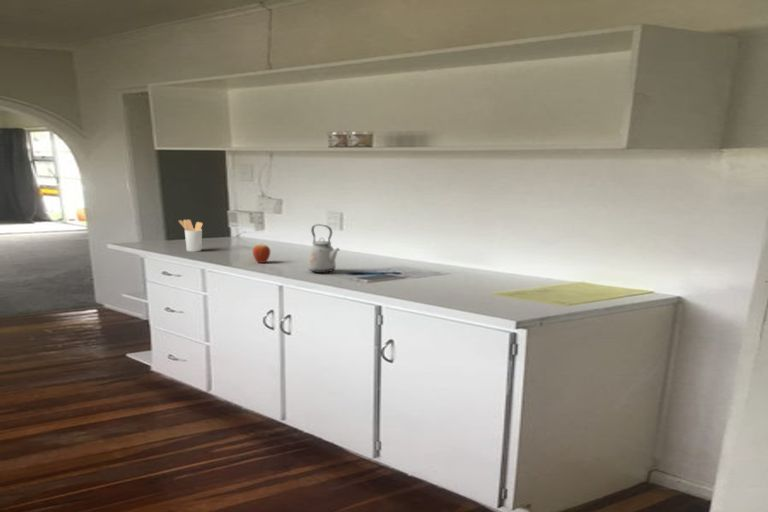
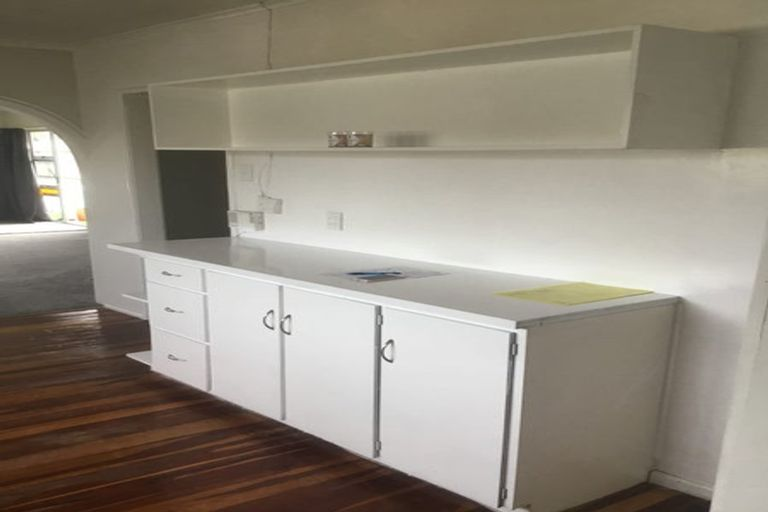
- fruit (261, 252)
- kettle (325, 248)
- utensil holder (190, 234)
